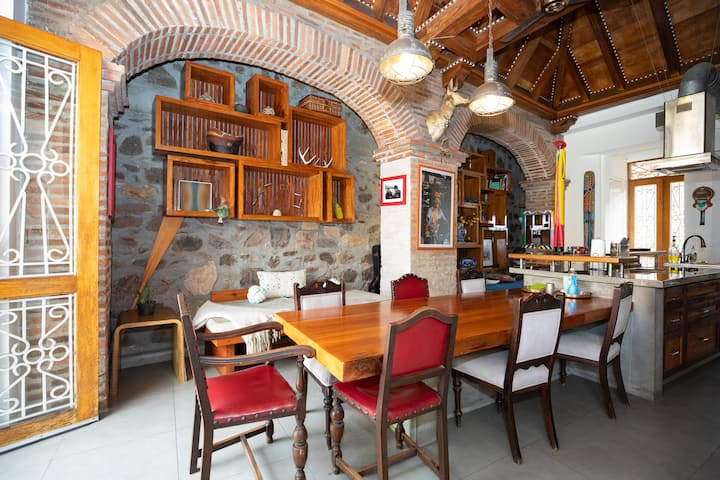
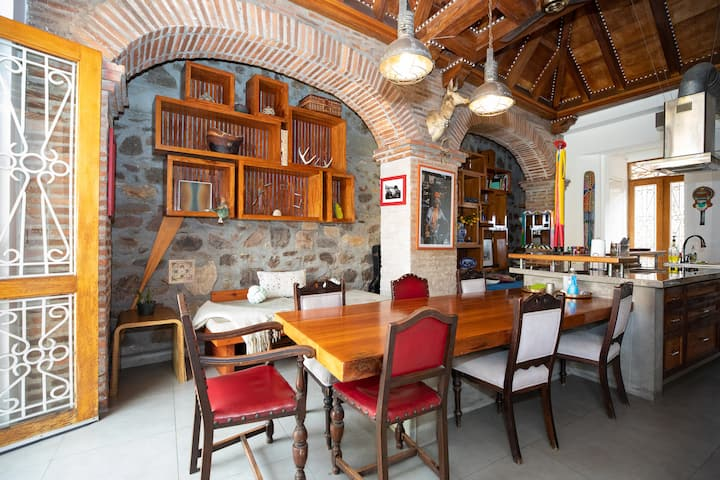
+ wall ornament (181, 271)
